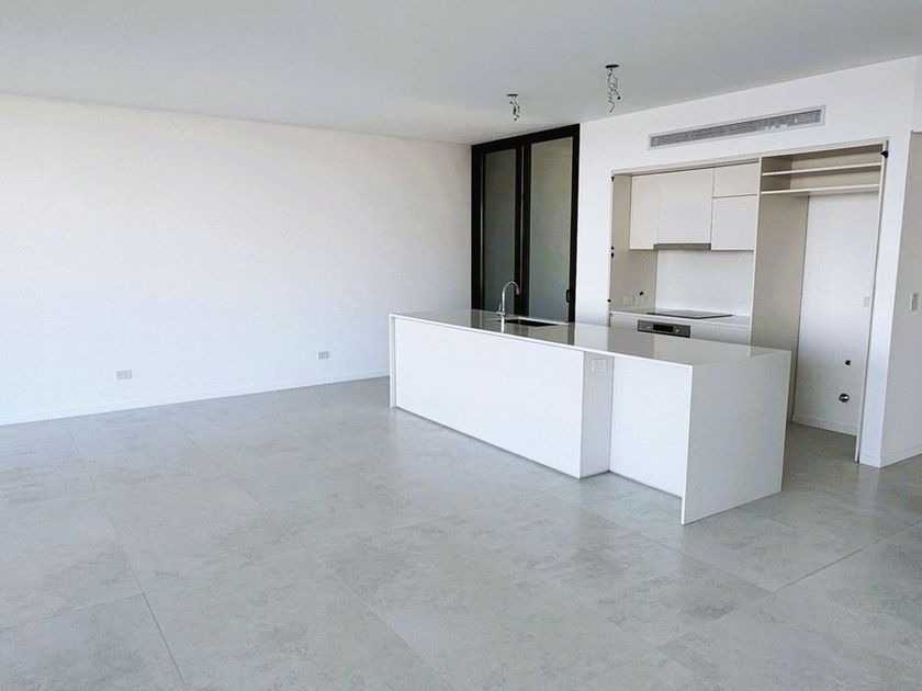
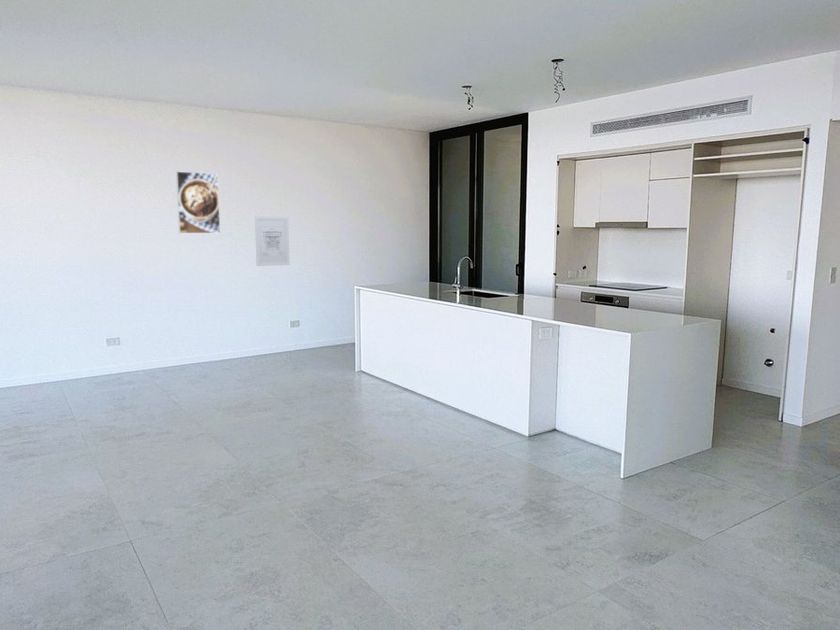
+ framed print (198, 203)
+ wall art (272, 241)
